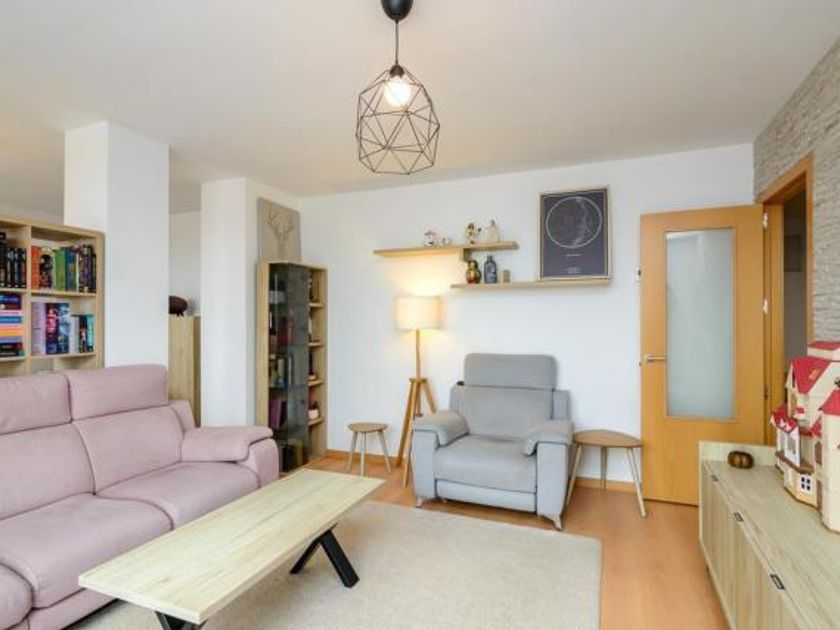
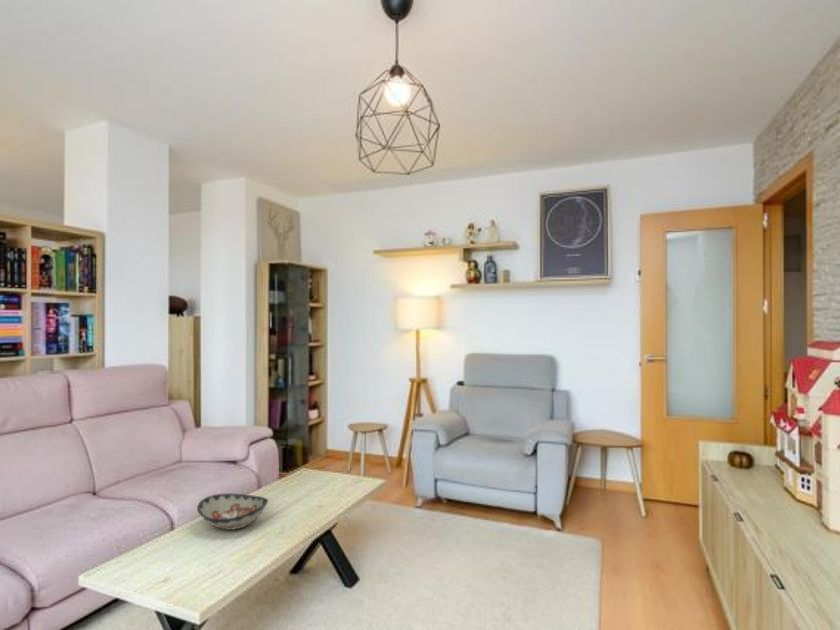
+ decorative bowl (233, 513)
